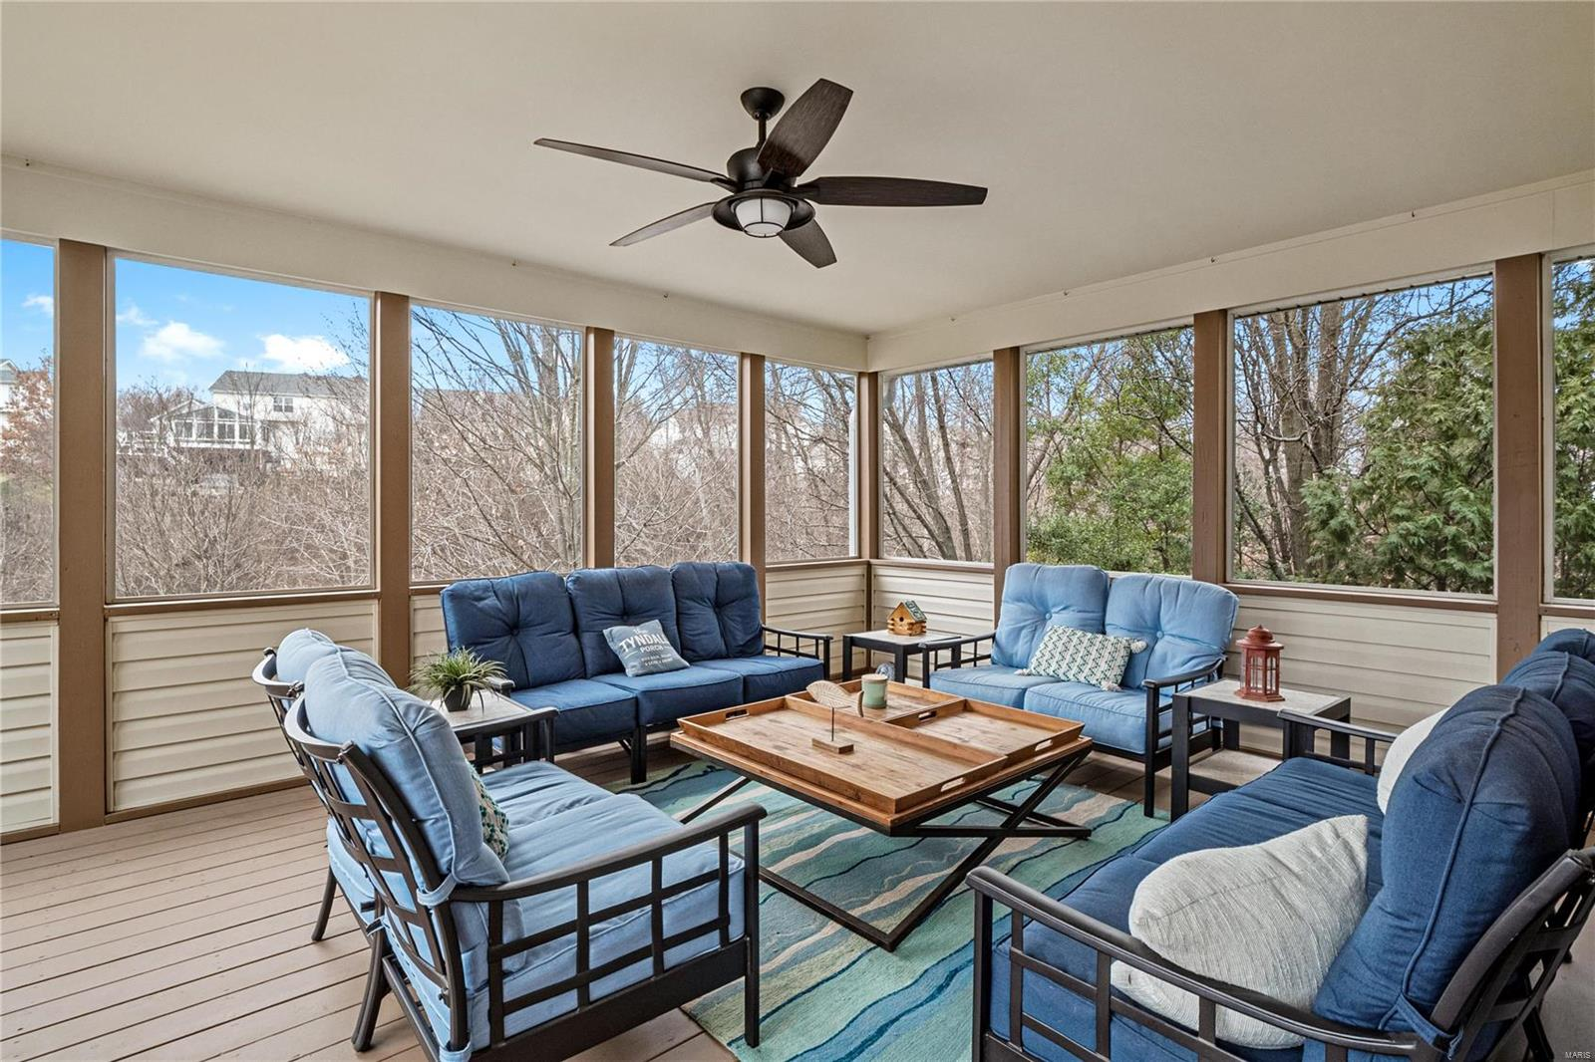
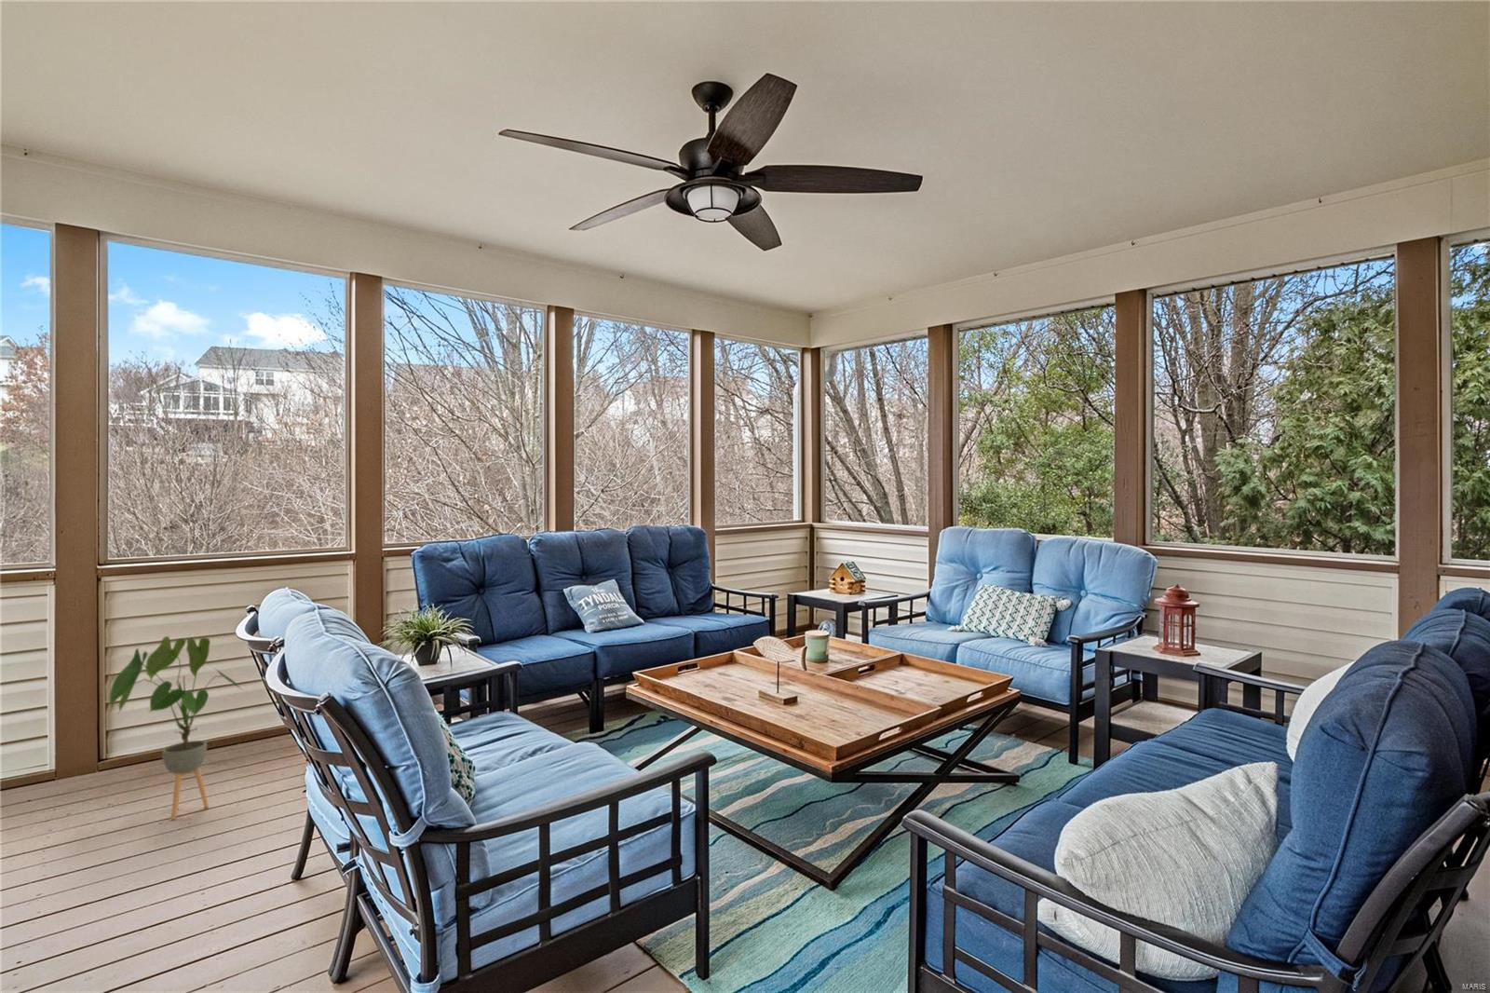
+ house plant (176, 725)
